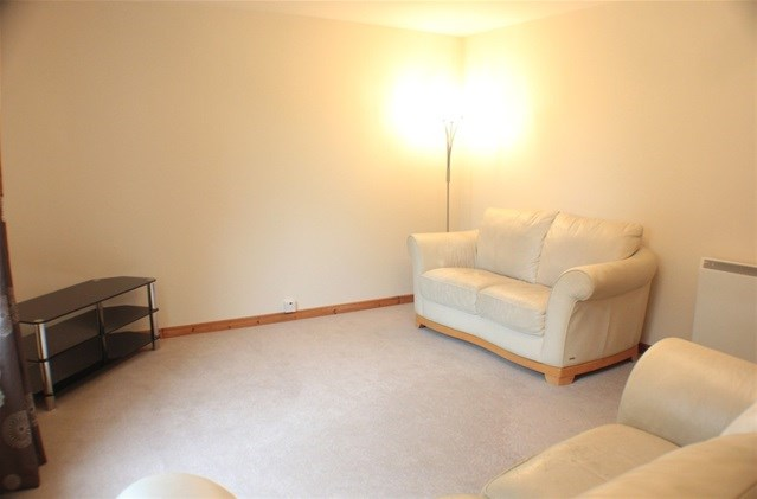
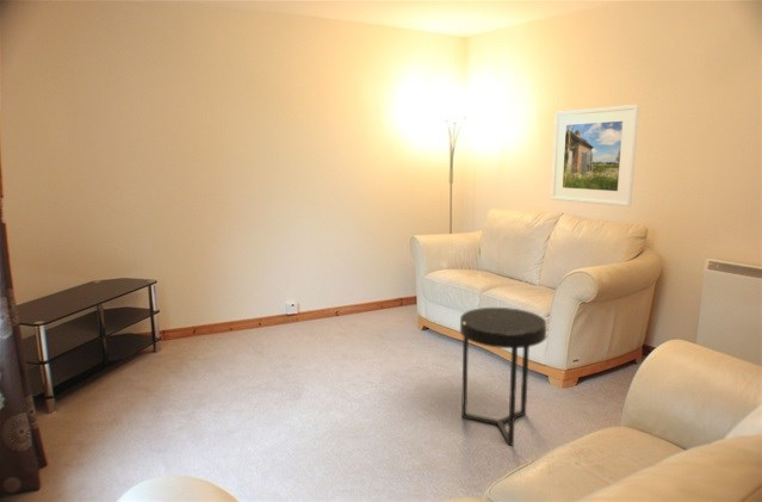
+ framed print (590, 156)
+ side table (510, 372)
